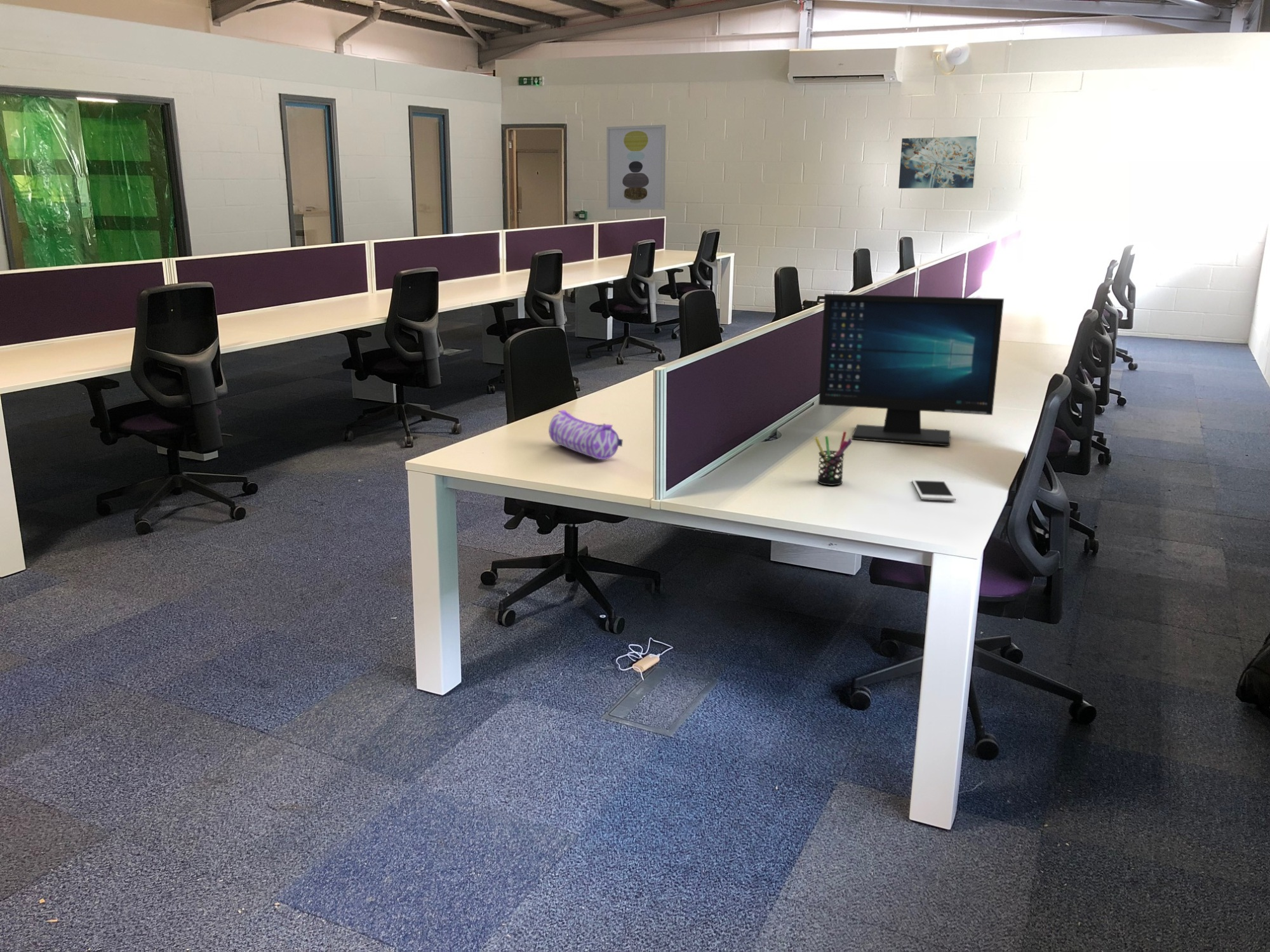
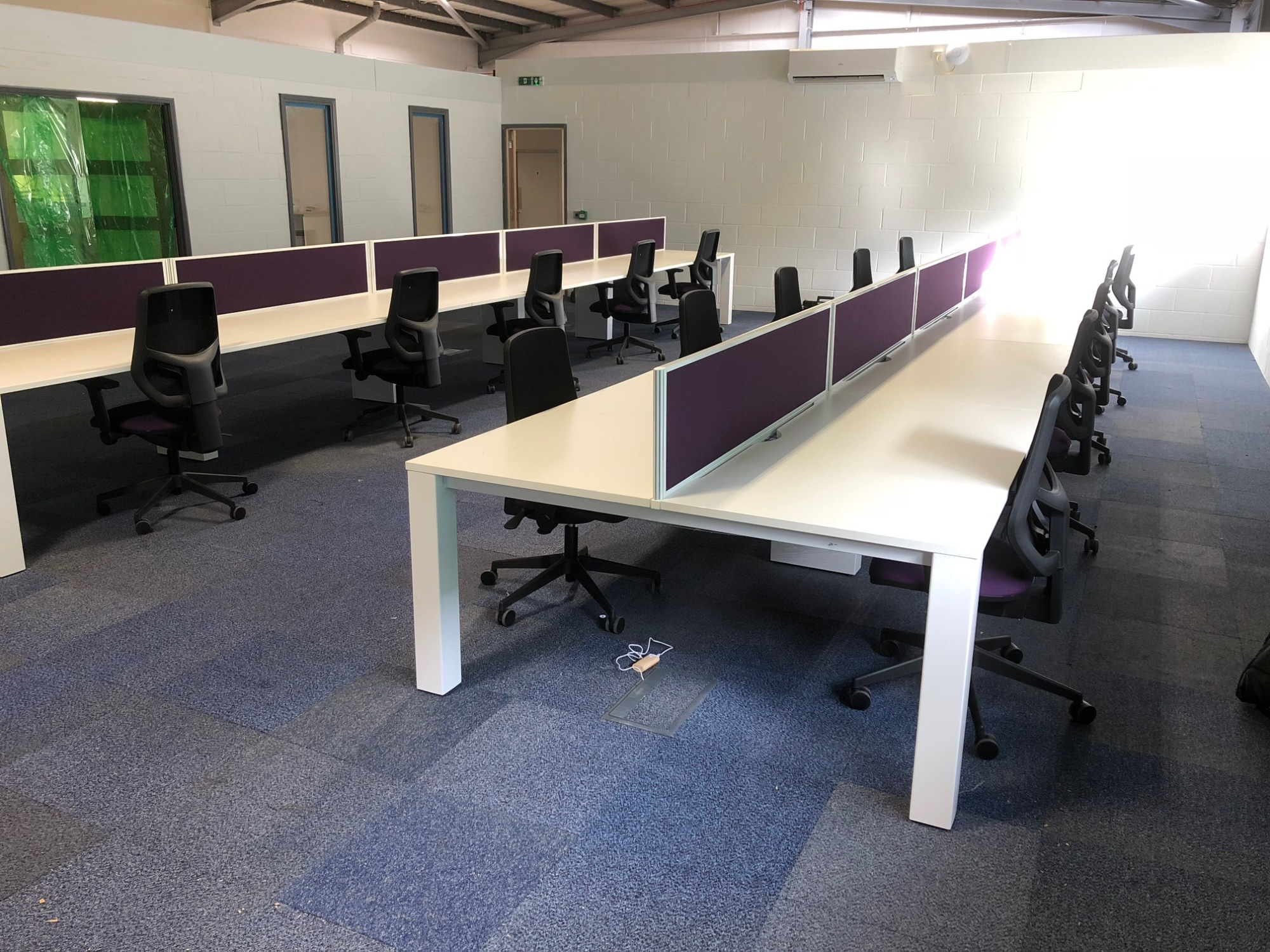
- pen holder (831, 456)
- wall art (635, 168)
- cell phone (933, 489)
- wall art (937, 162)
- pencil case (583, 435)
- computer monitor (906, 367)
